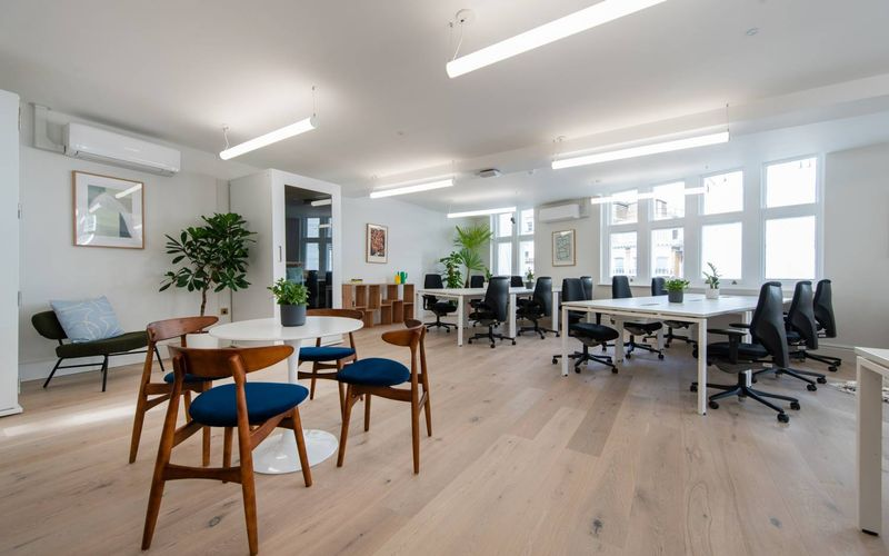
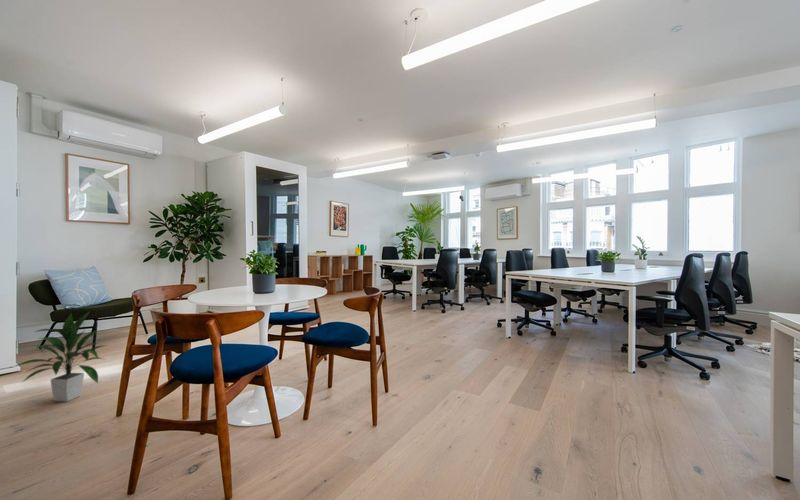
+ indoor plant (68, 357)
